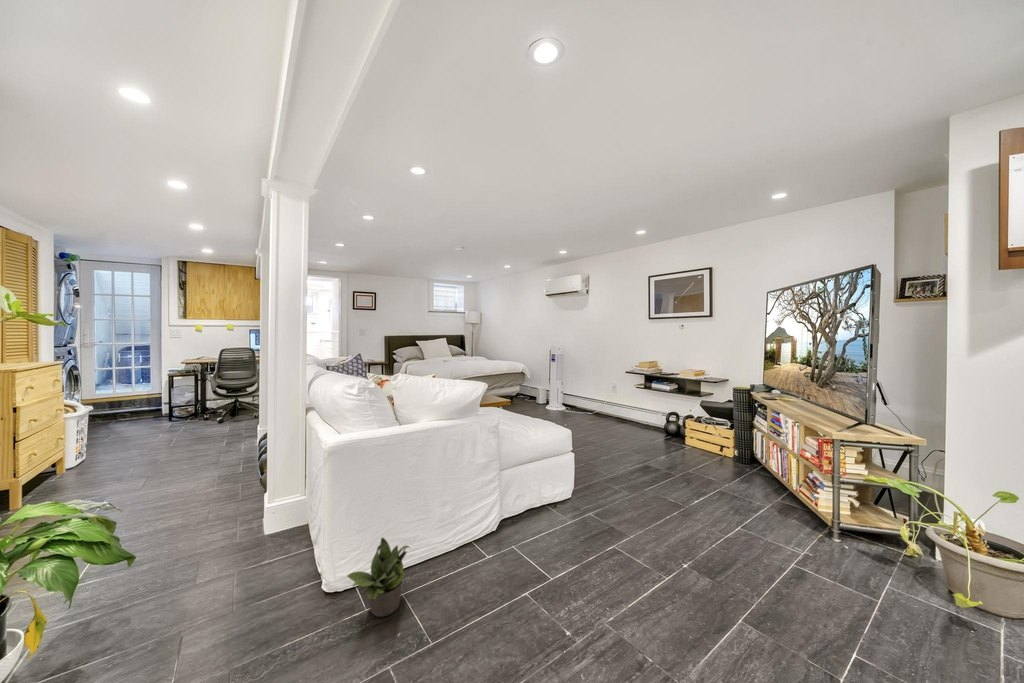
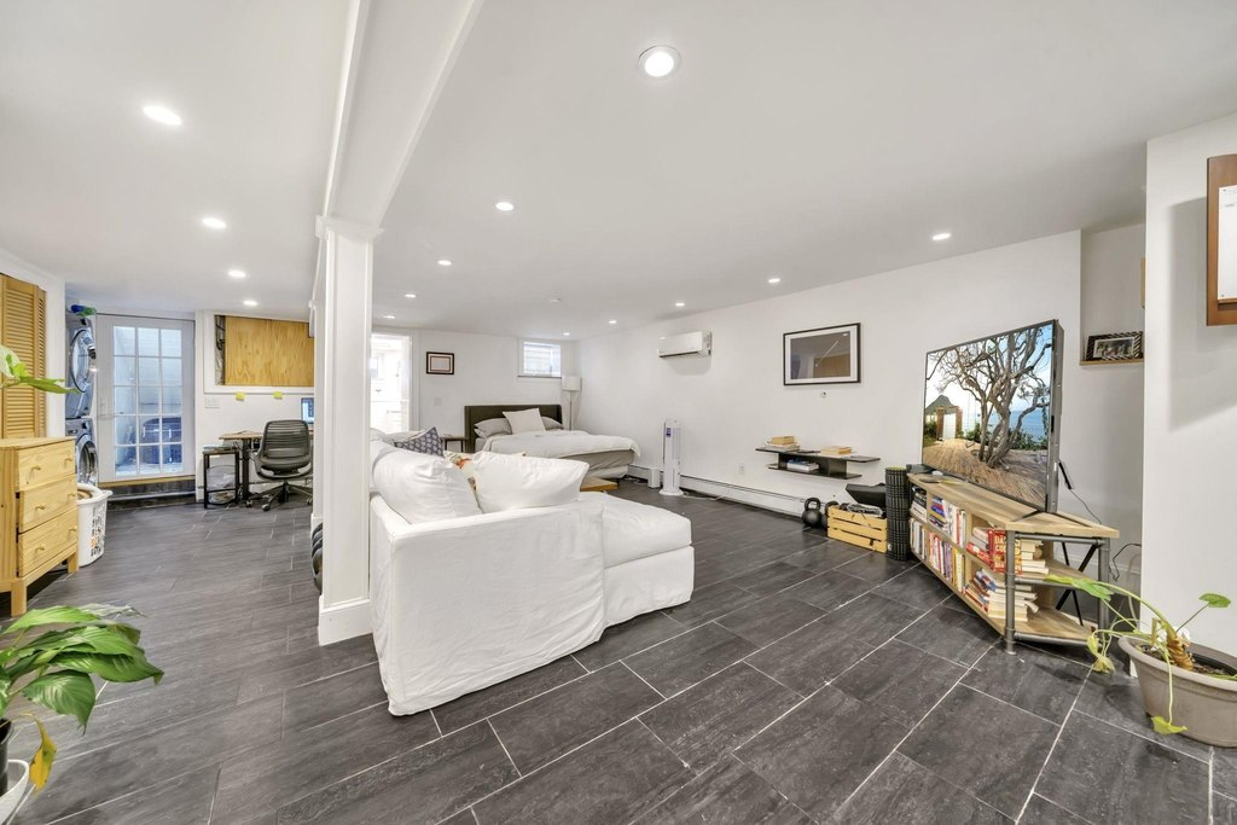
- potted plant (378, 579)
